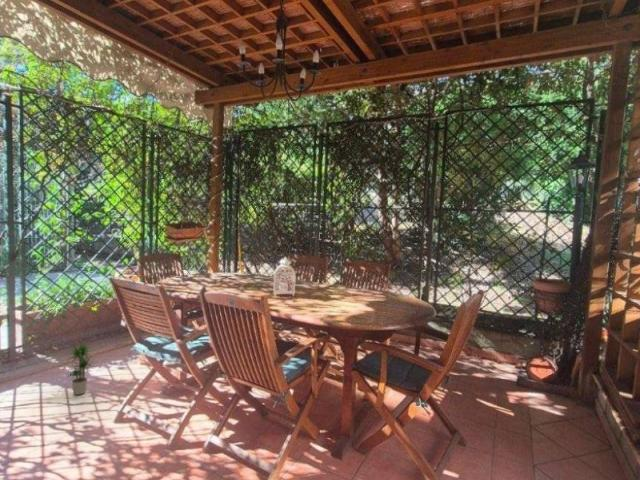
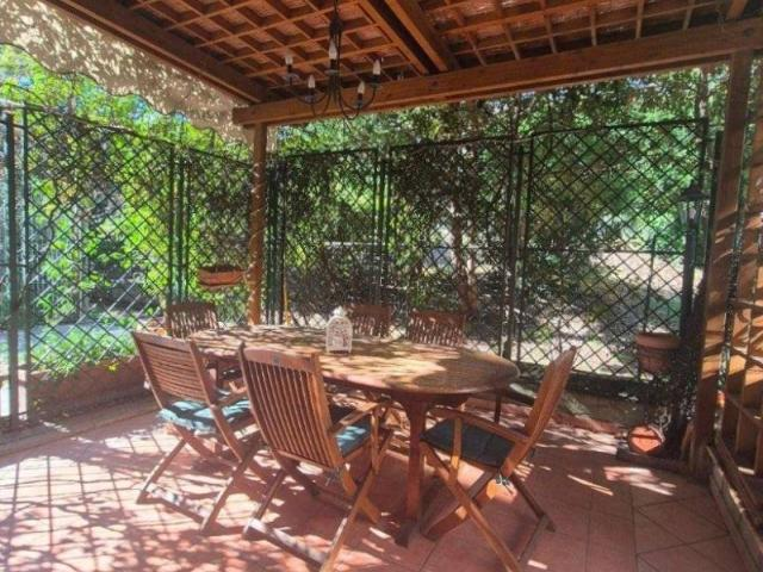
- potted plant (81, 366)
